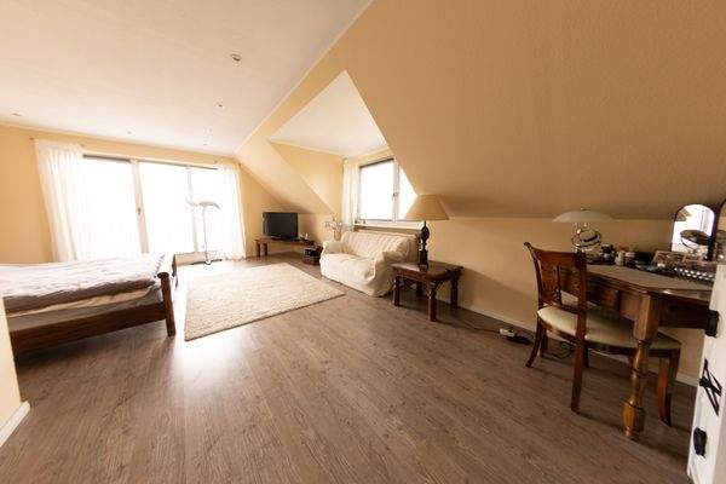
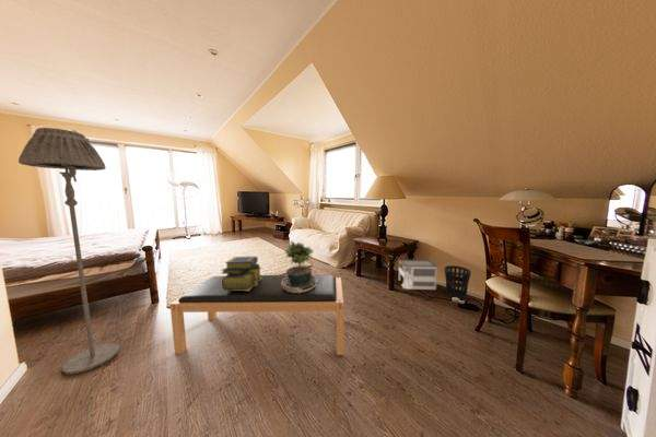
+ wastebasket (456, 282)
+ floor lamp (78, 251)
+ stack of books (242, 271)
+ architectural model (417, 273)
+ bench (267, 308)
+ potted plant (298, 261)
